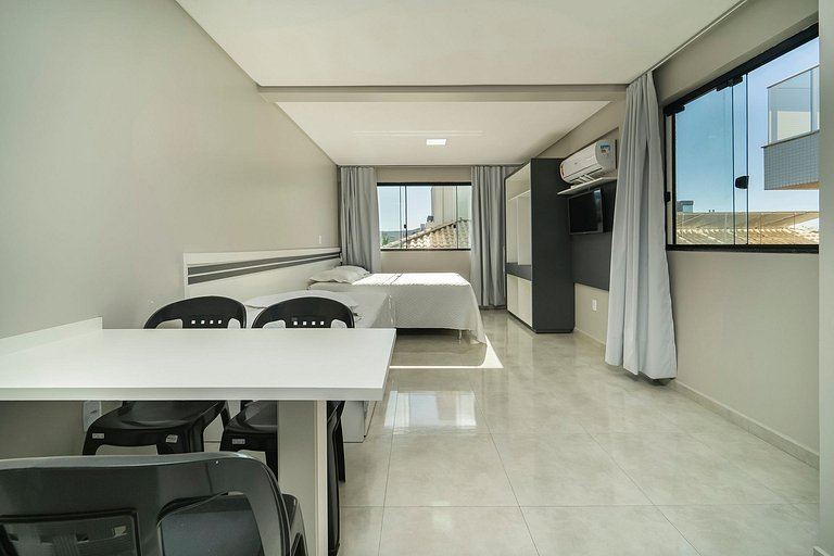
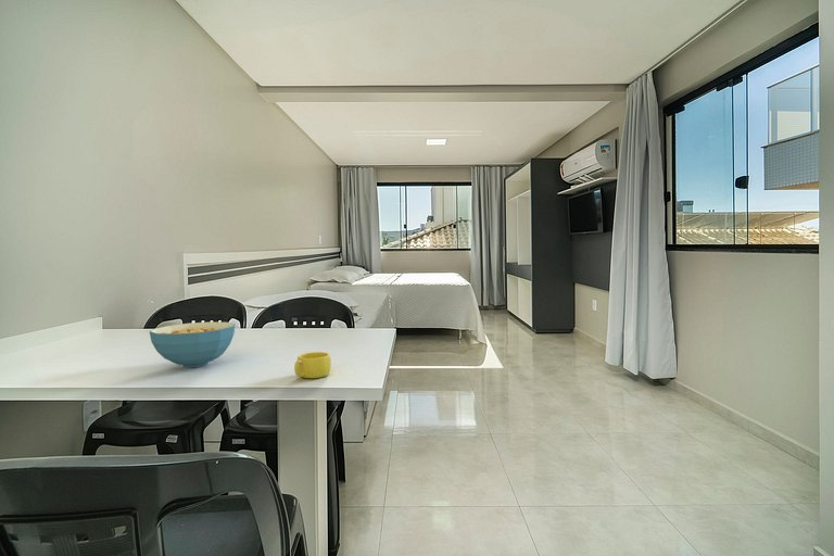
+ cereal bowl (194, 345)
+ cup (311, 366)
